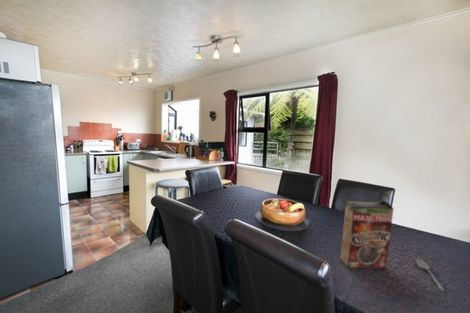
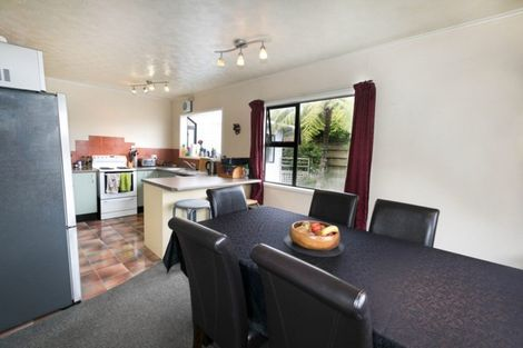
- cereal box (365, 232)
- spoon (429, 272)
